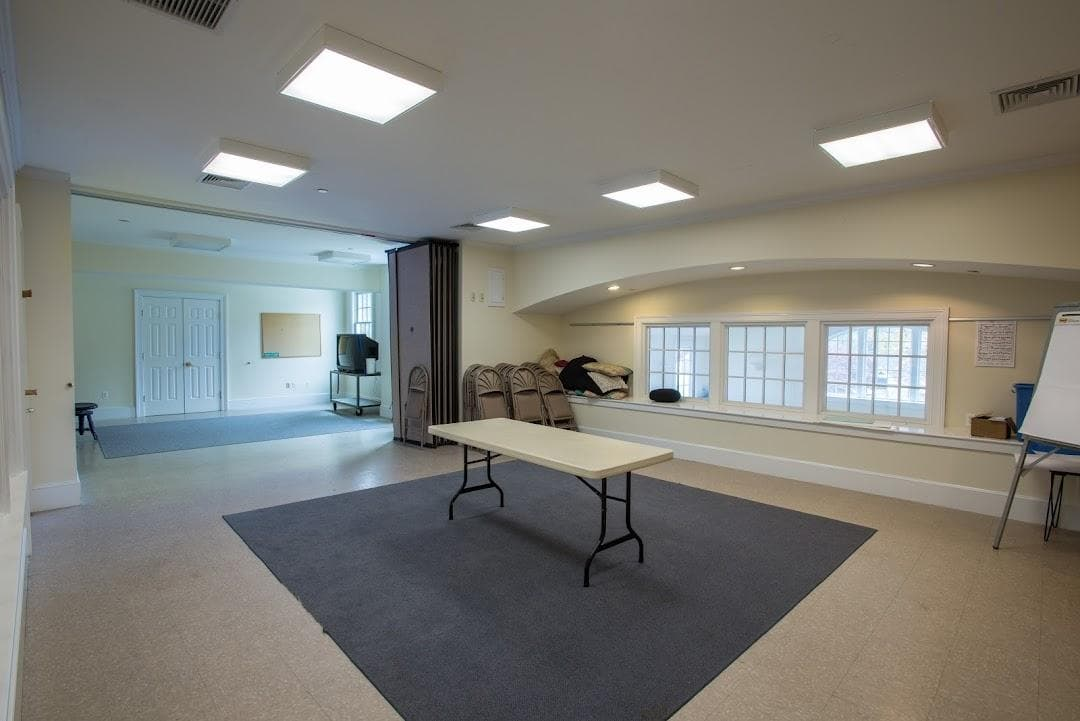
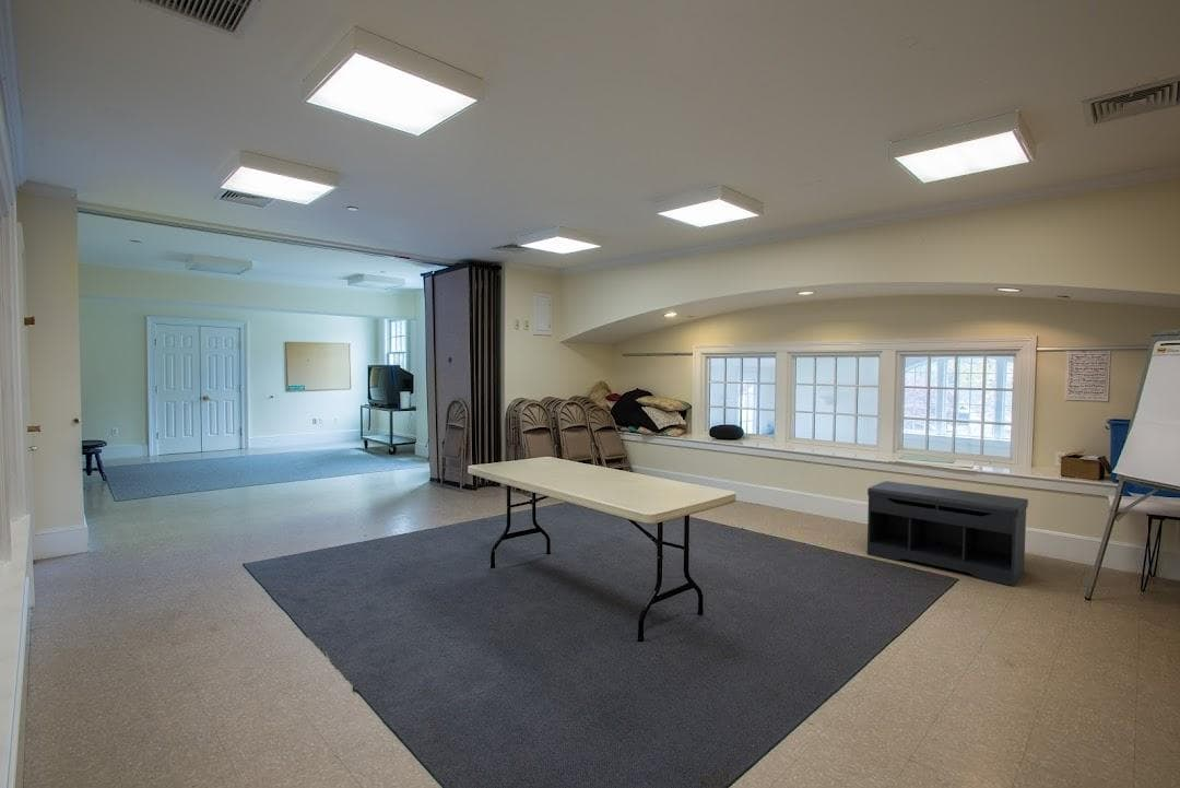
+ bench (943, 527)
